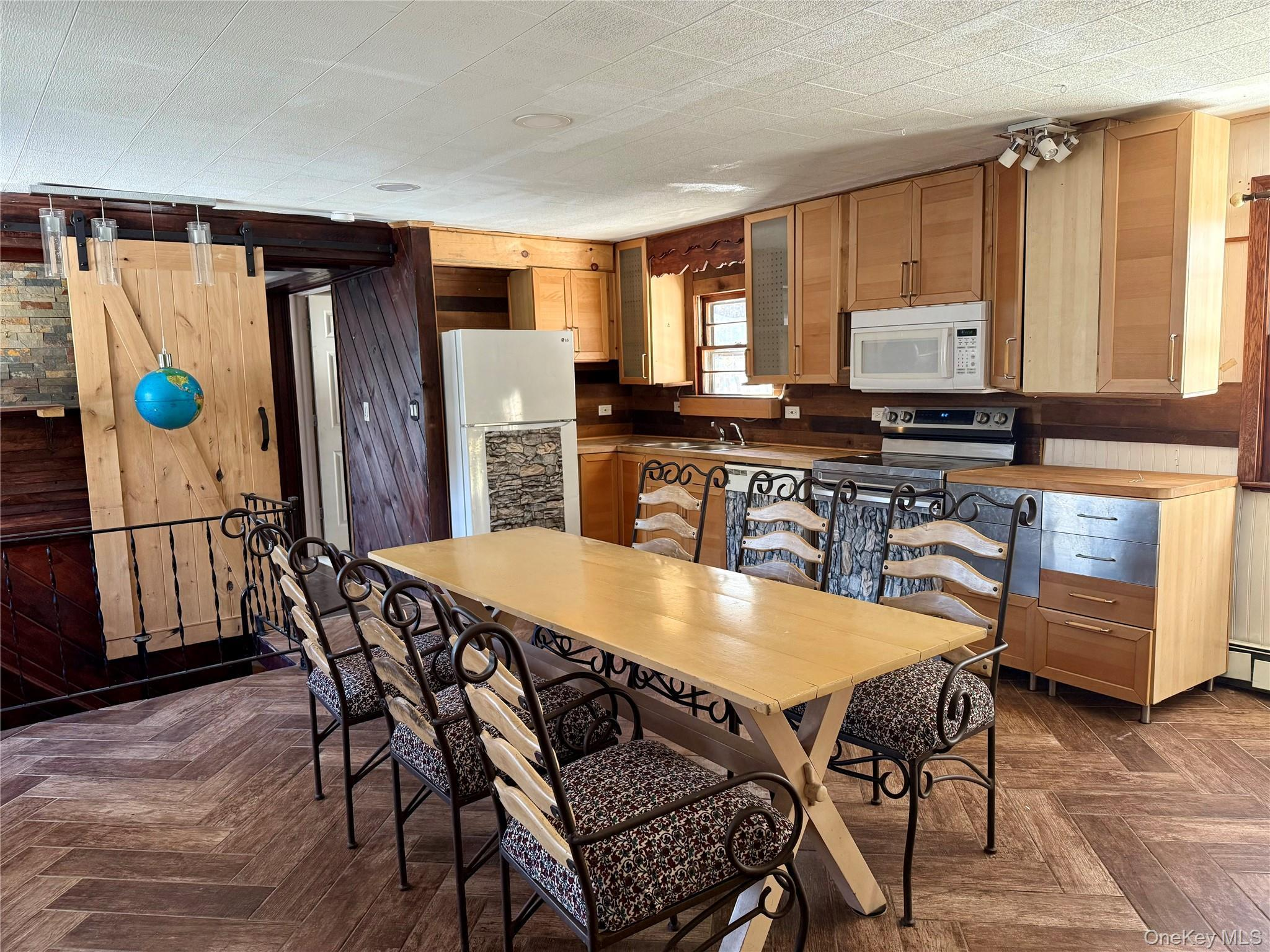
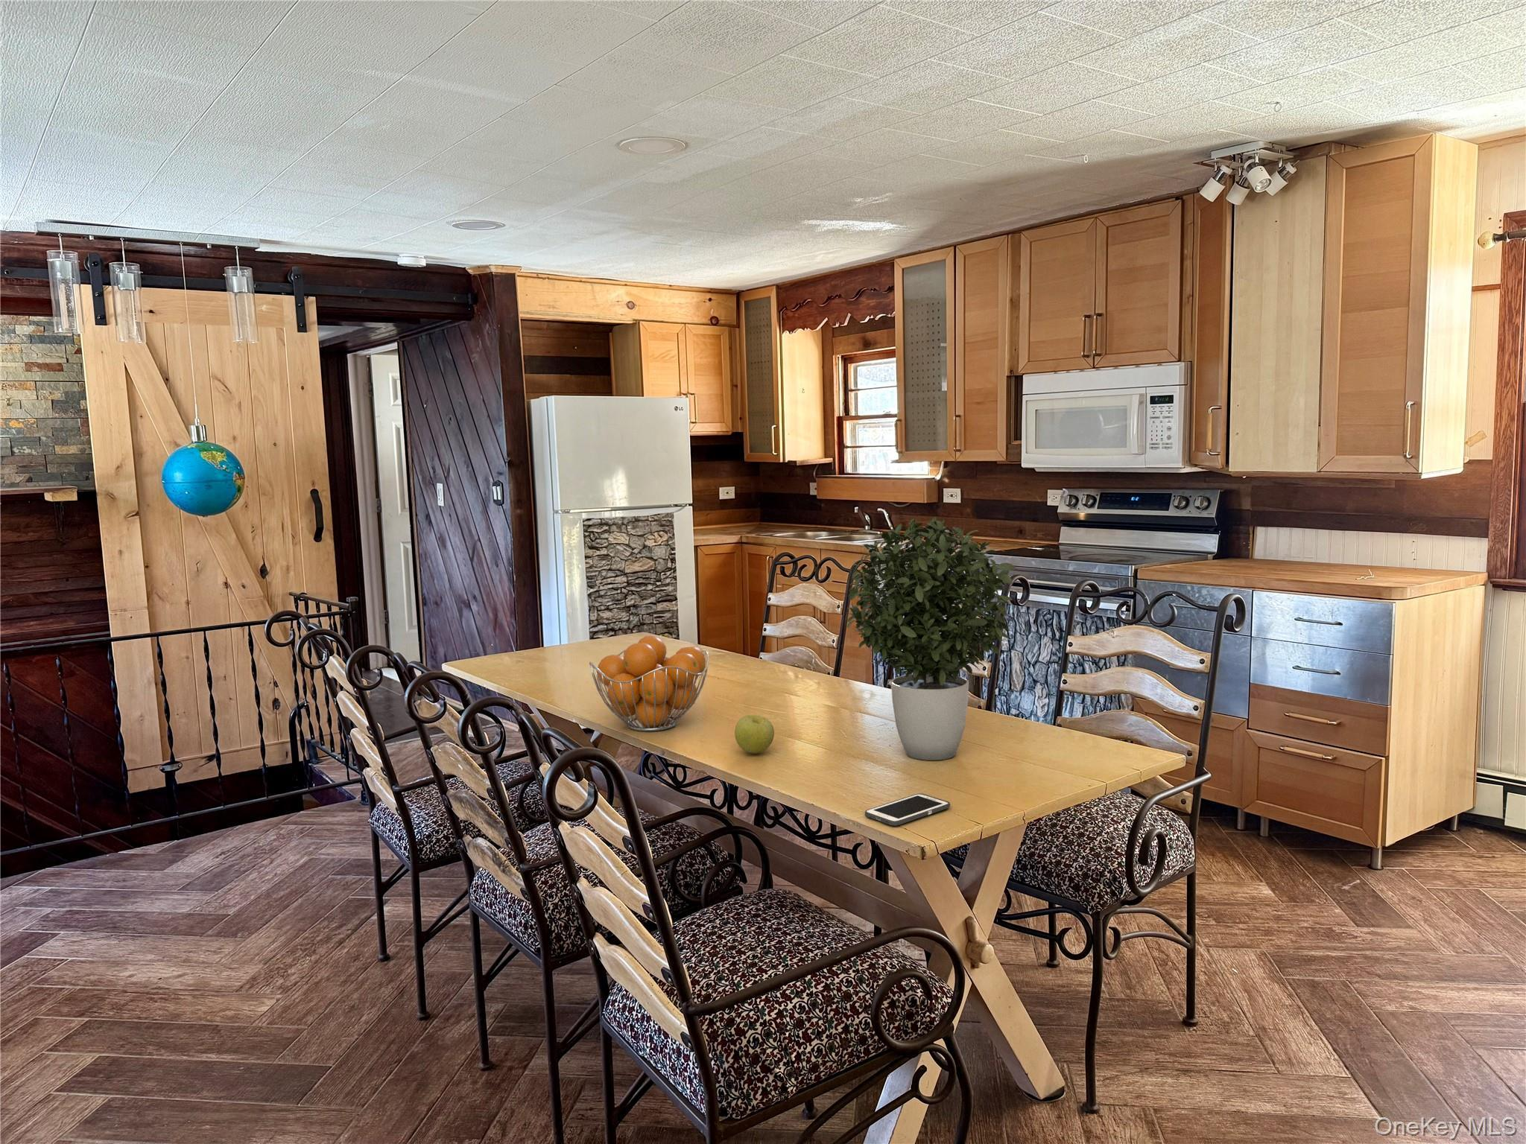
+ fruit basket (650, 683)
+ potted plant (930, 636)
+ cell phone (907, 809)
+ apple (755, 734)
